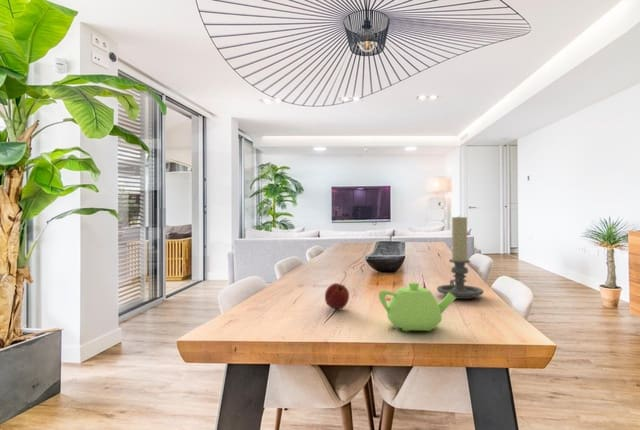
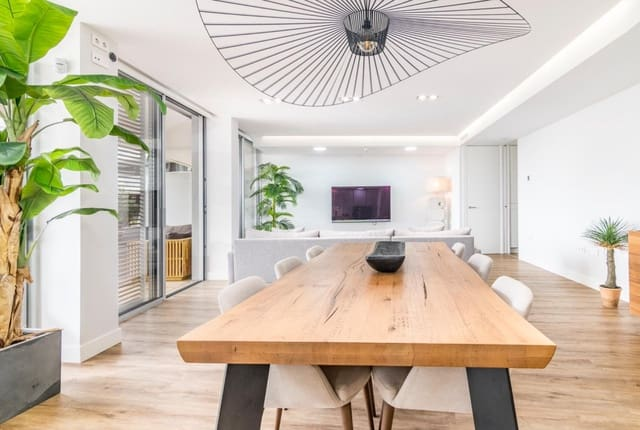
- candle holder (458, 255)
- apple (336, 295)
- teapot (417, 304)
